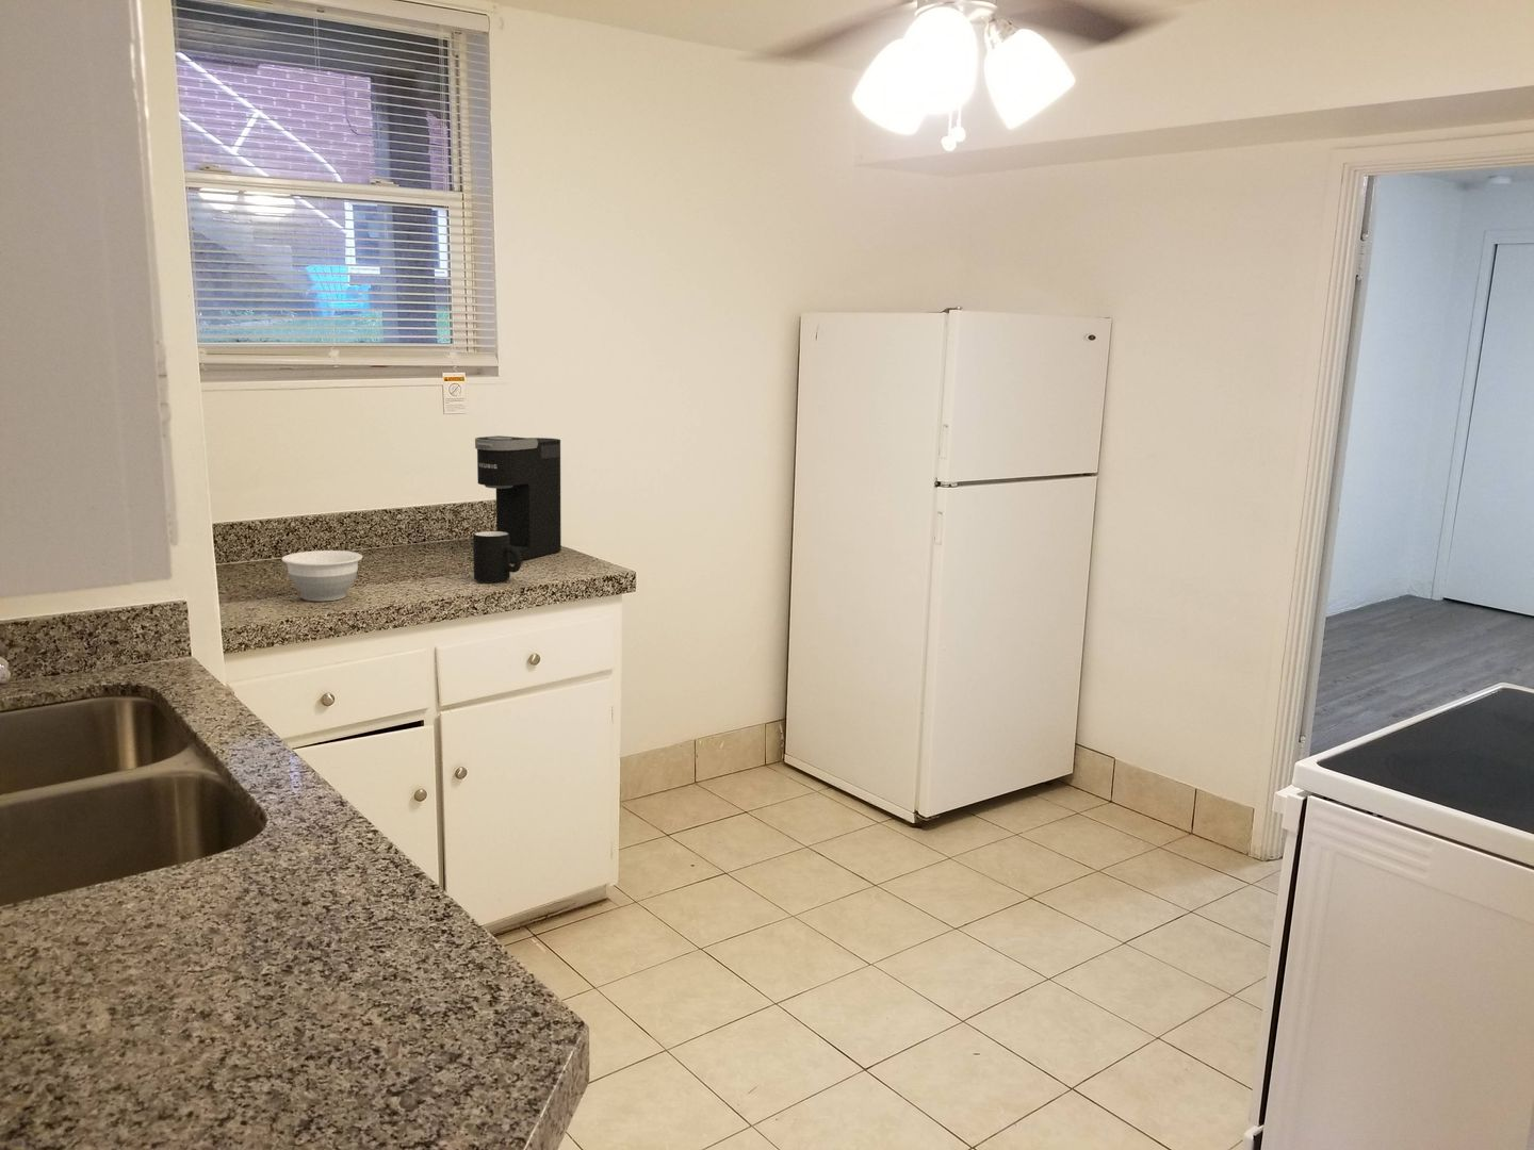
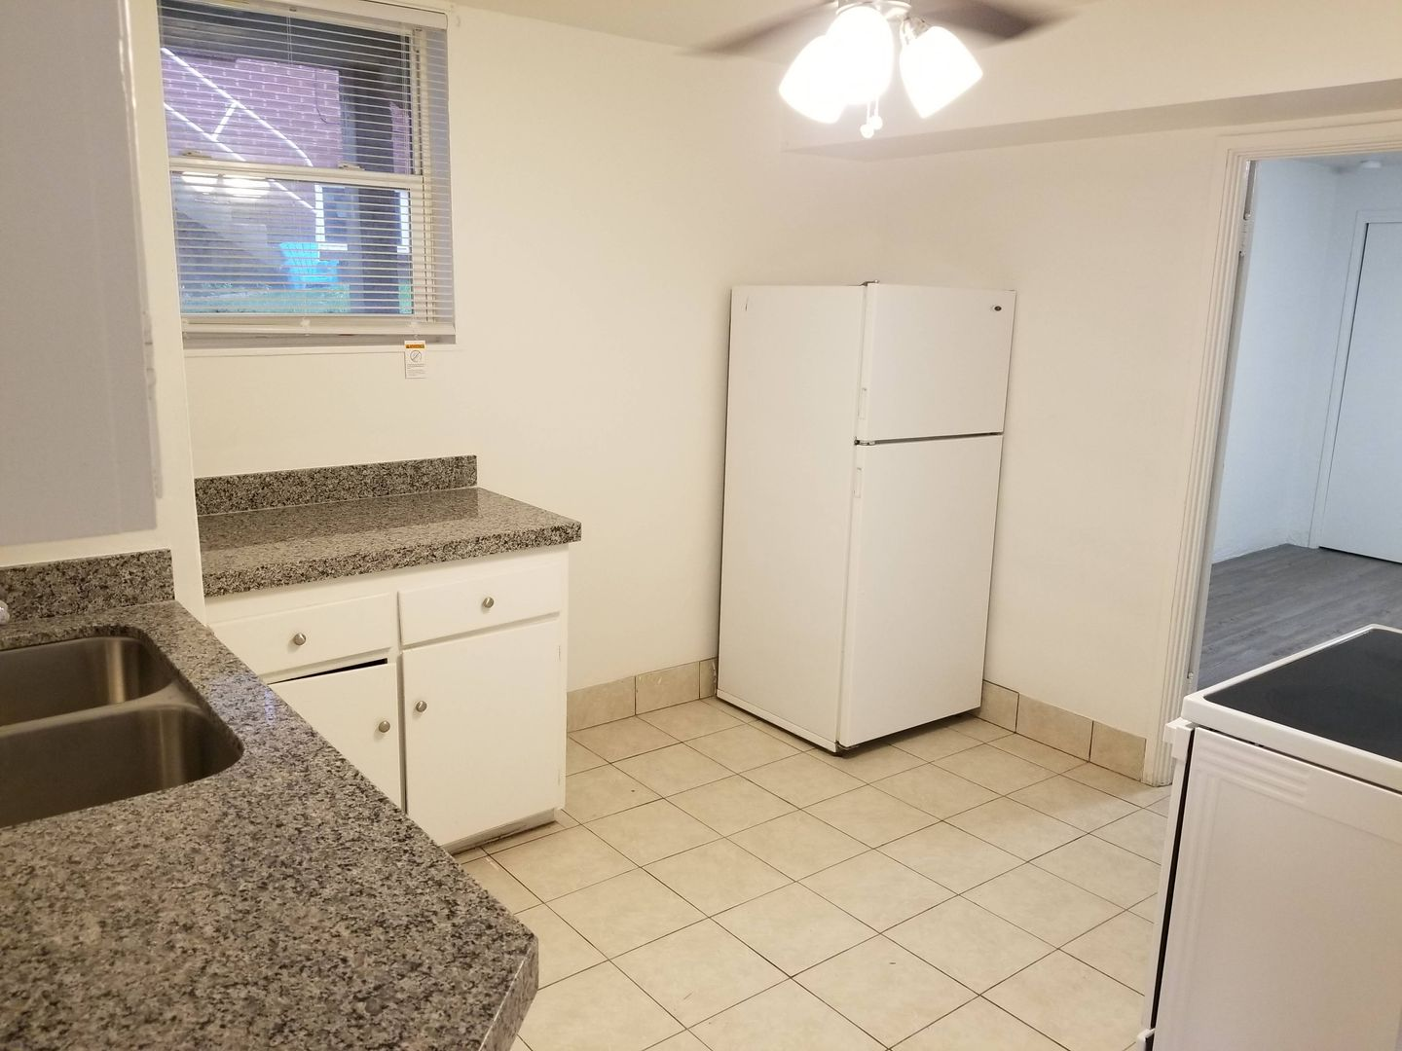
- bowl (323, 576)
- coffee maker (519, 496)
- mug (499, 557)
